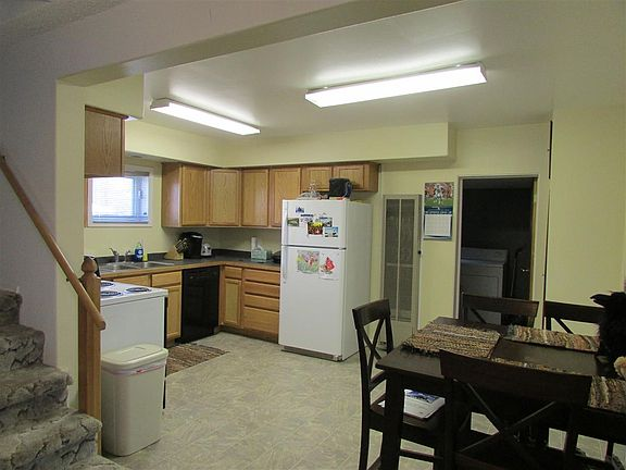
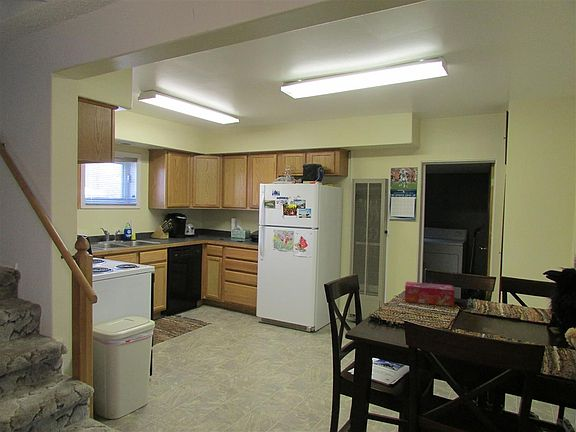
+ tissue box (428, 293)
